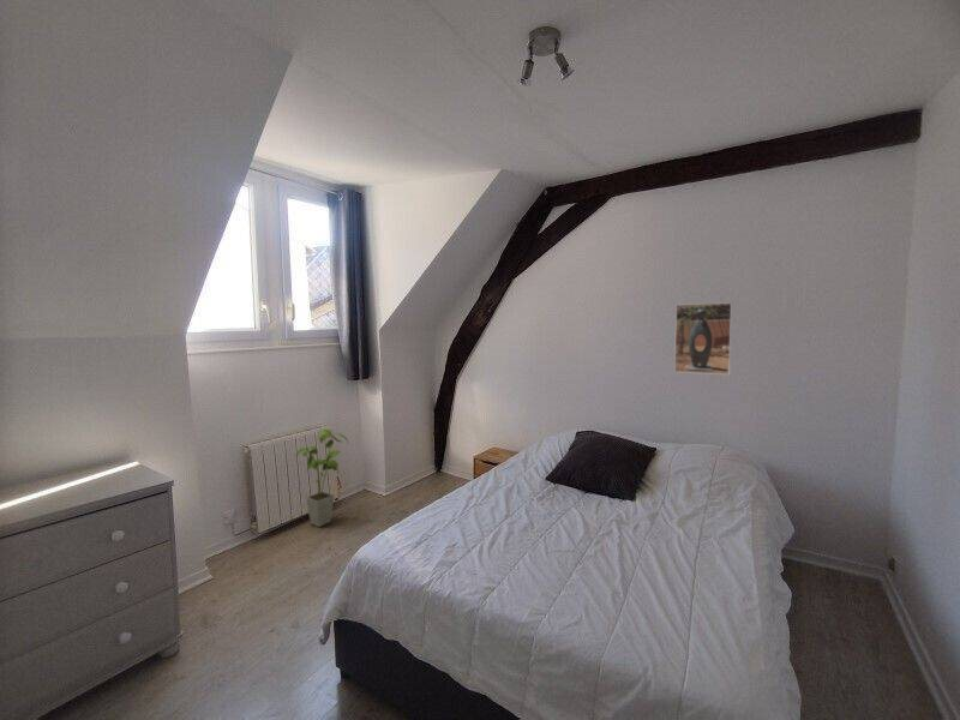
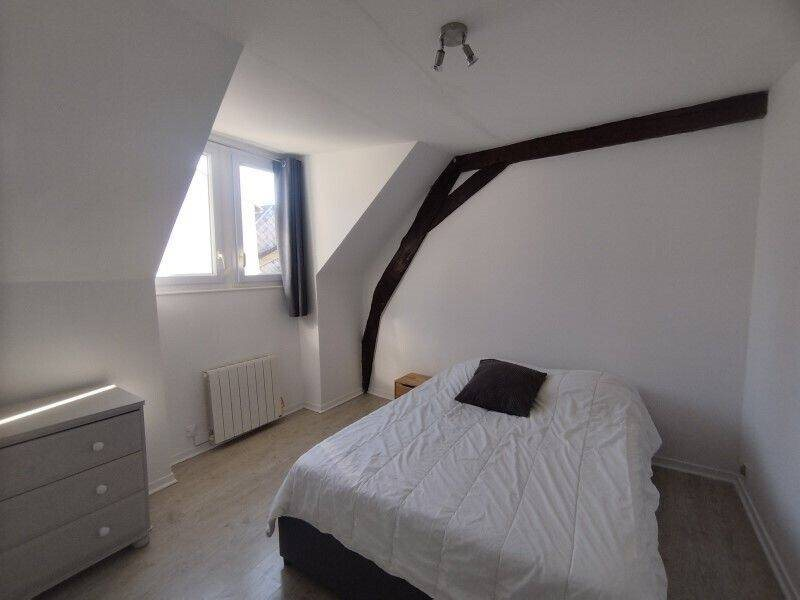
- house plant (325, 473)
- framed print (702, 338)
